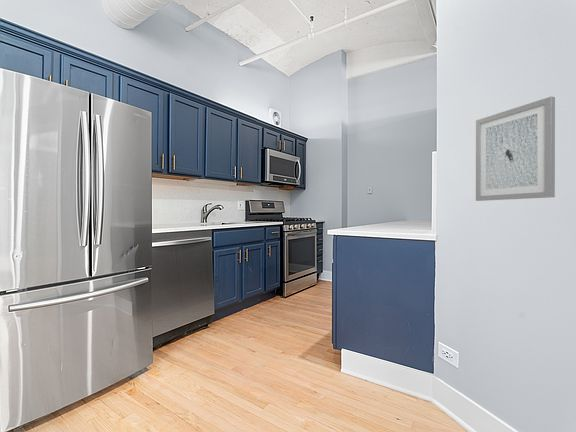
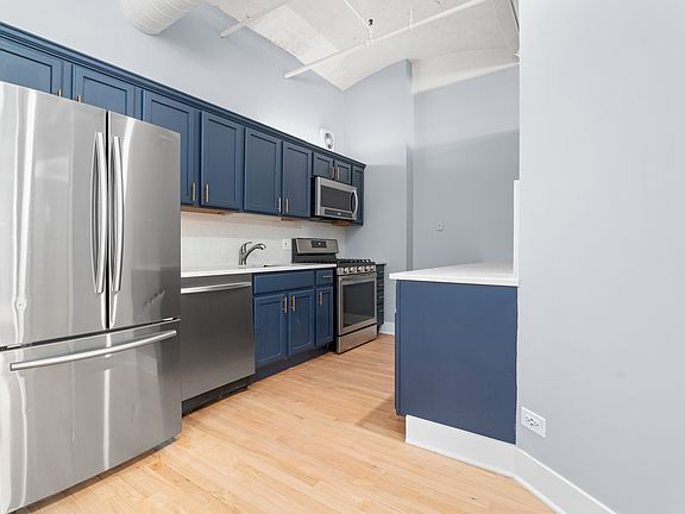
- wall art (511, 154)
